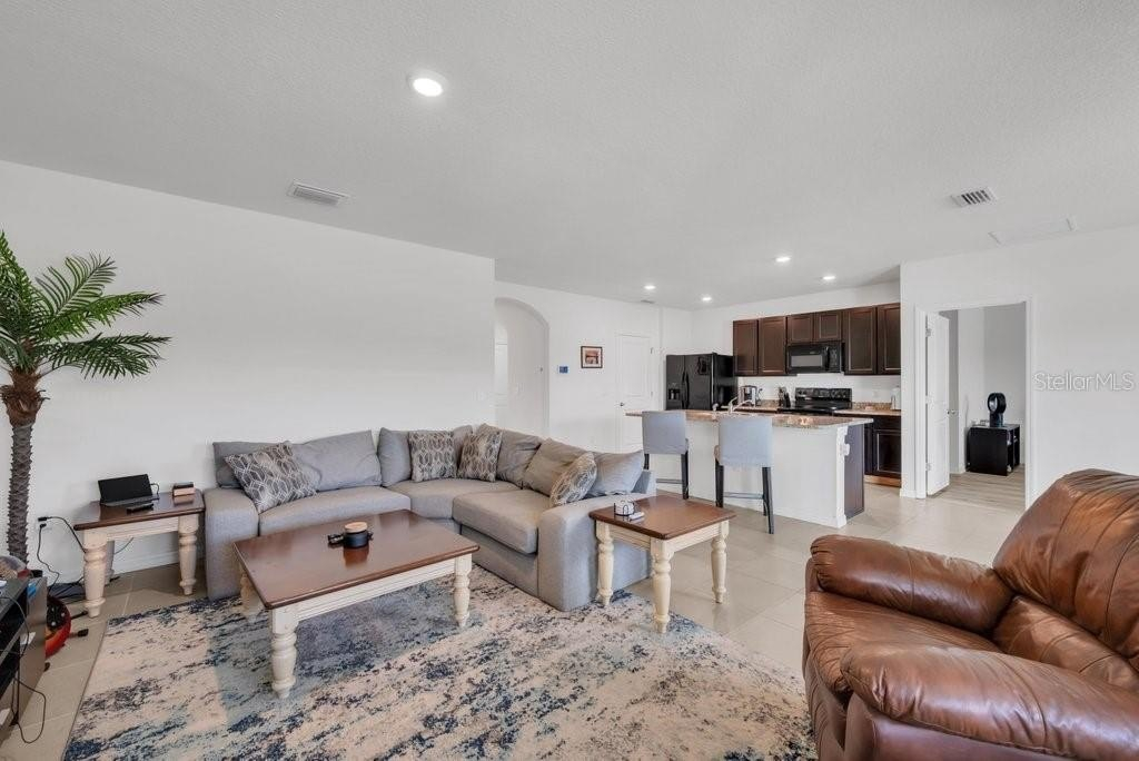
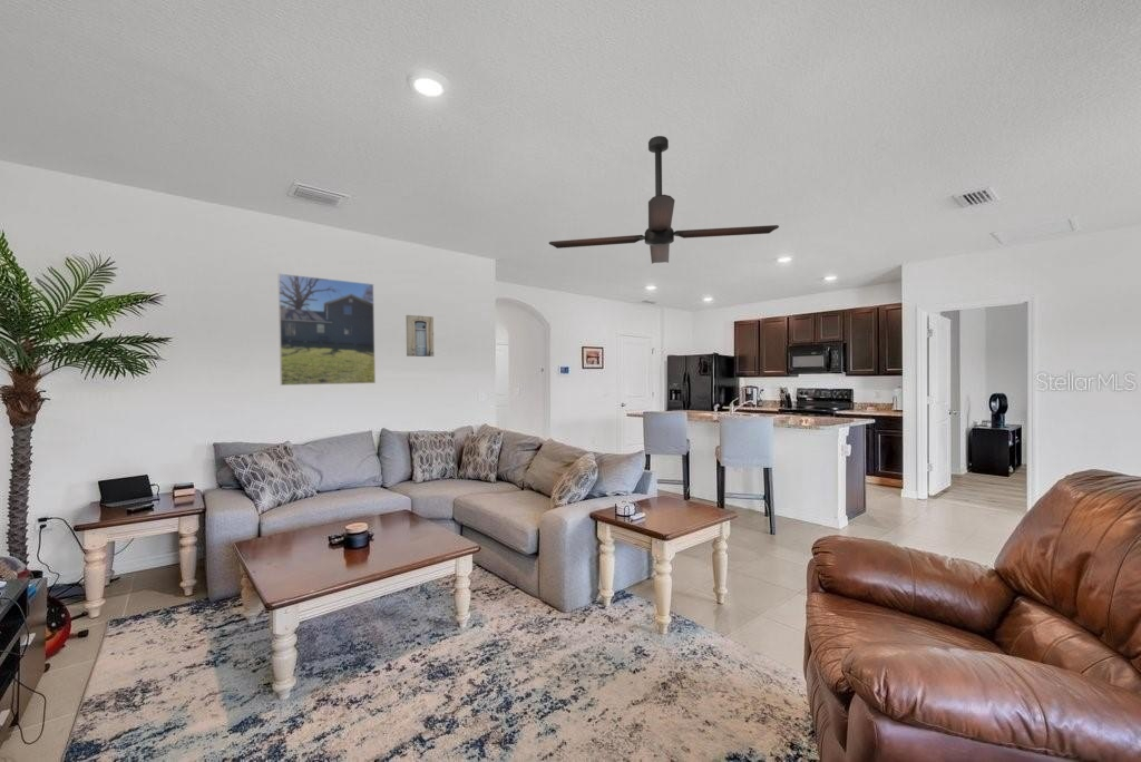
+ ceiling fan (657, 193)
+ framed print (329, 331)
+ wall art (420, 335)
